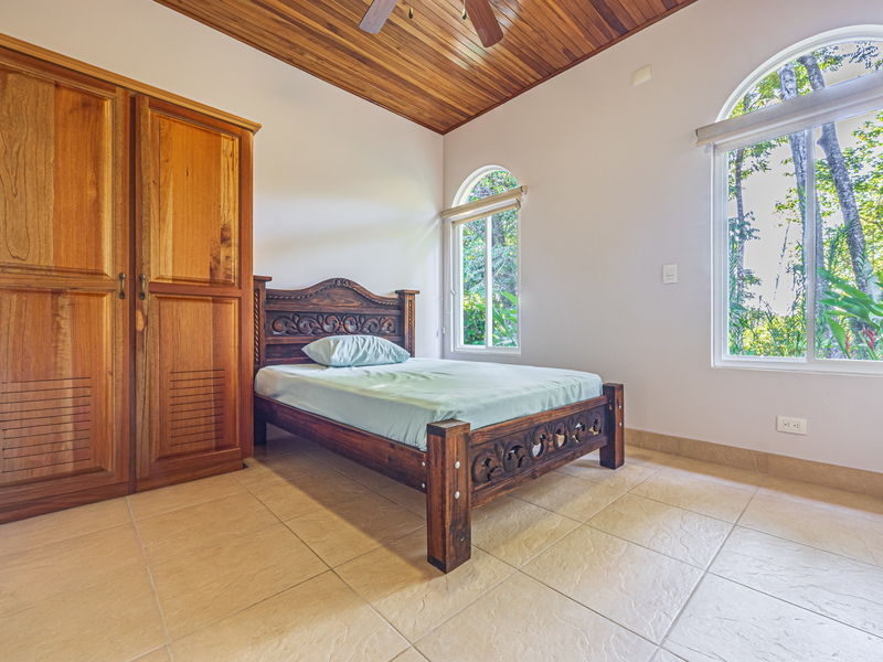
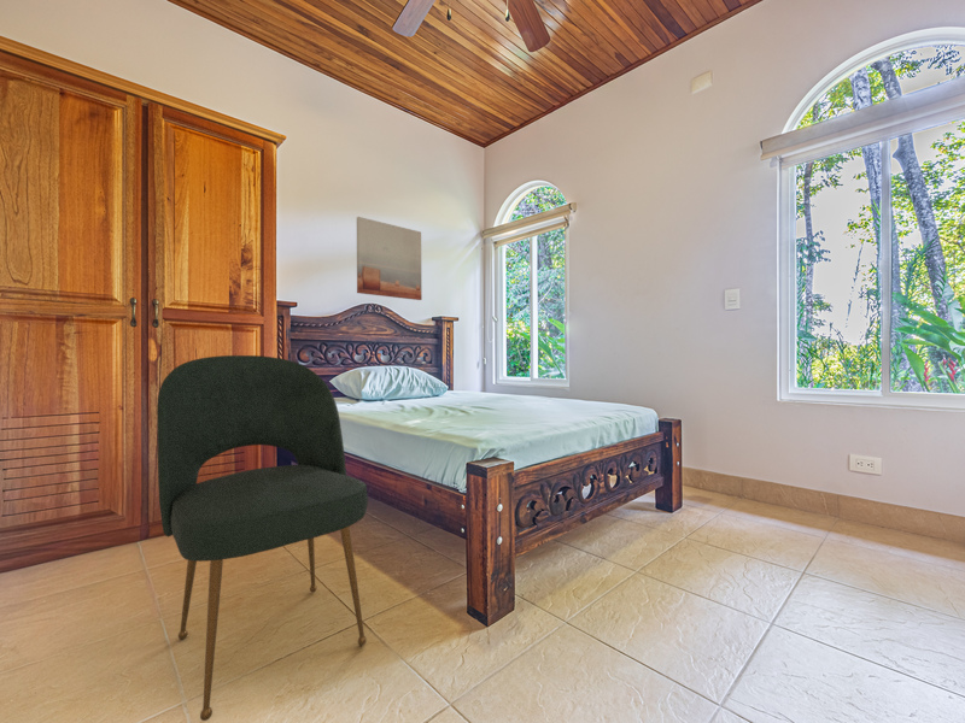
+ wall art (390, 260)
+ chair (265, 493)
